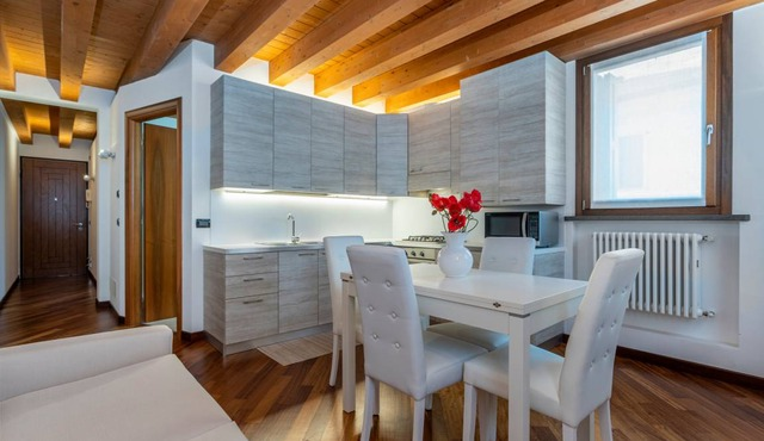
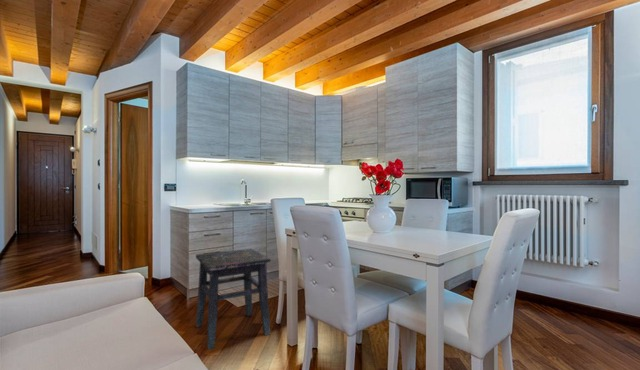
+ side table (232, 293)
